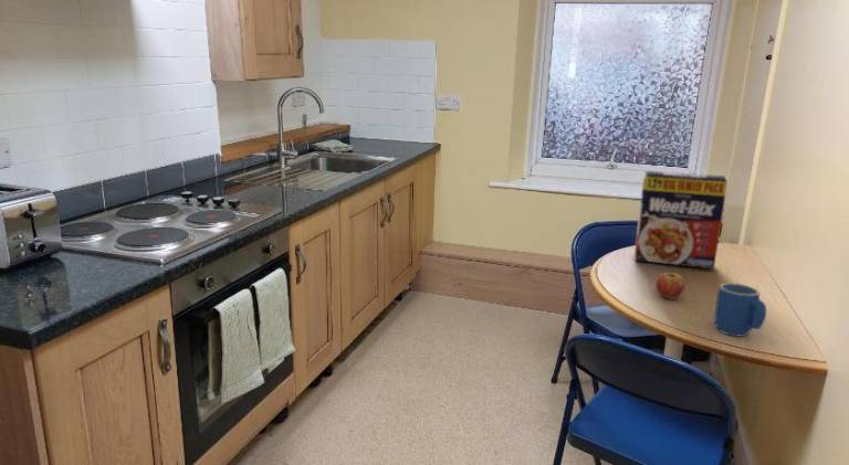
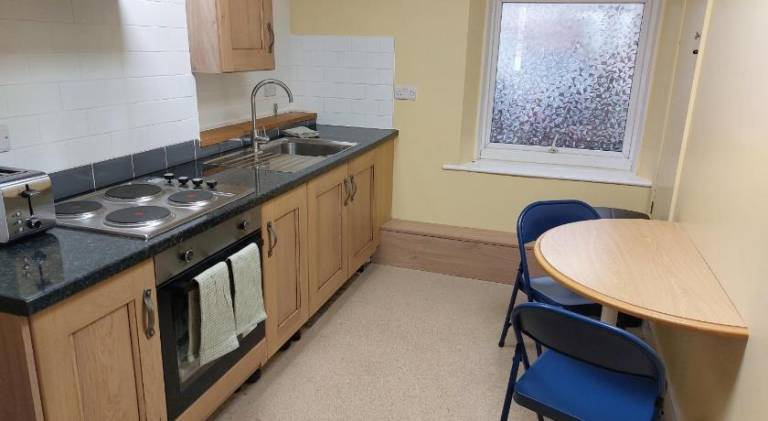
- mug (738, 310)
- cereal box (679, 218)
- fruit (670, 284)
